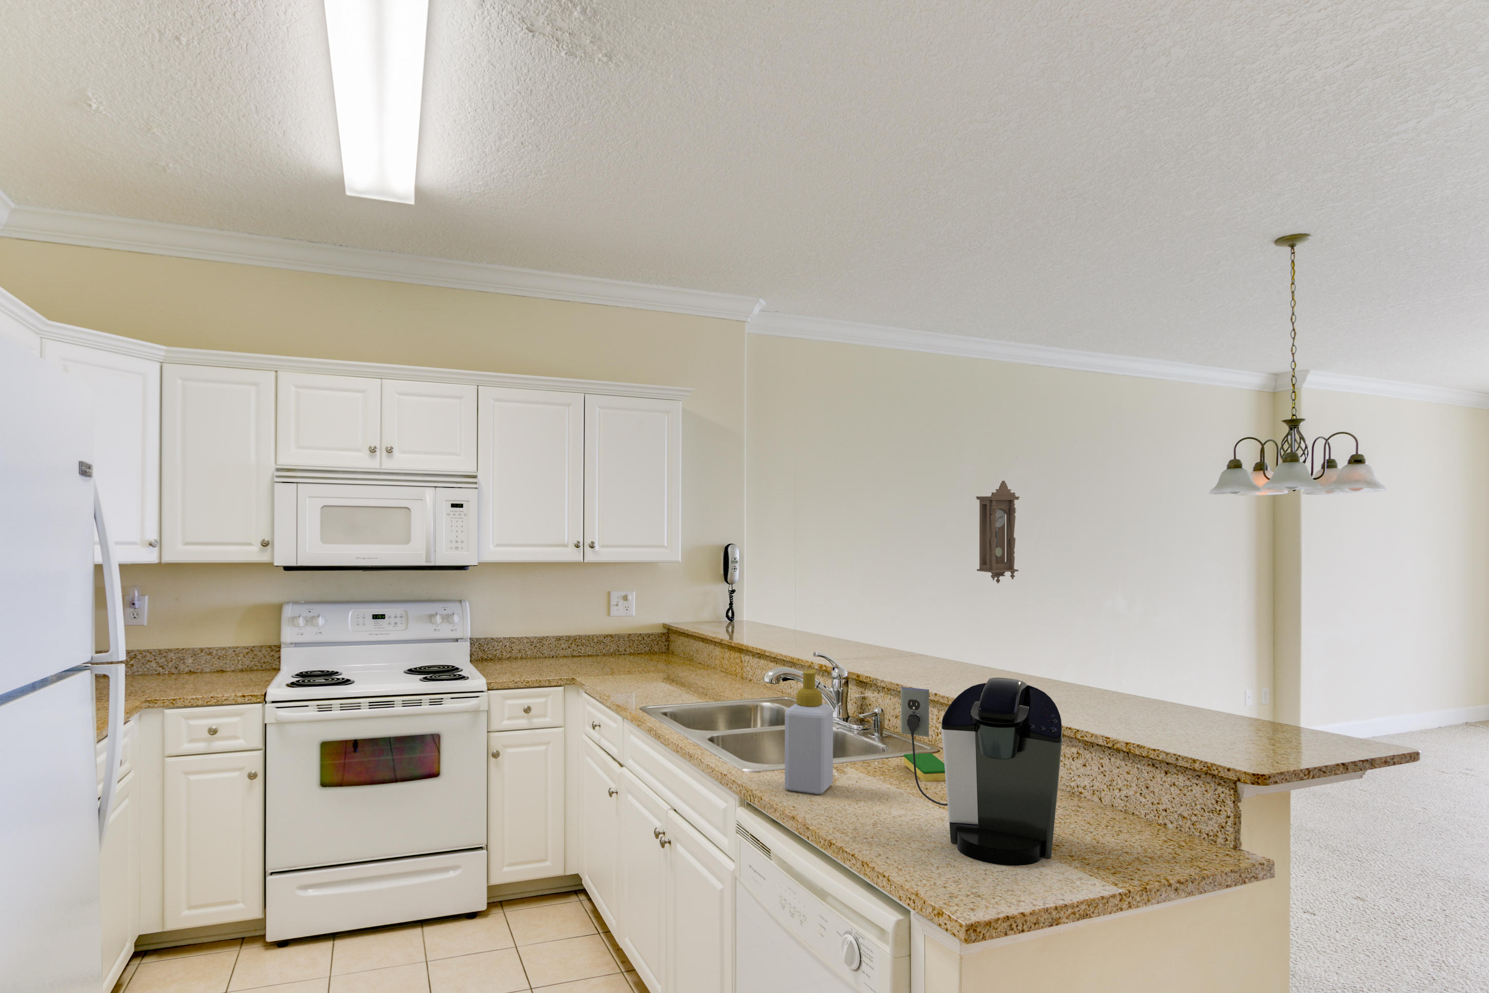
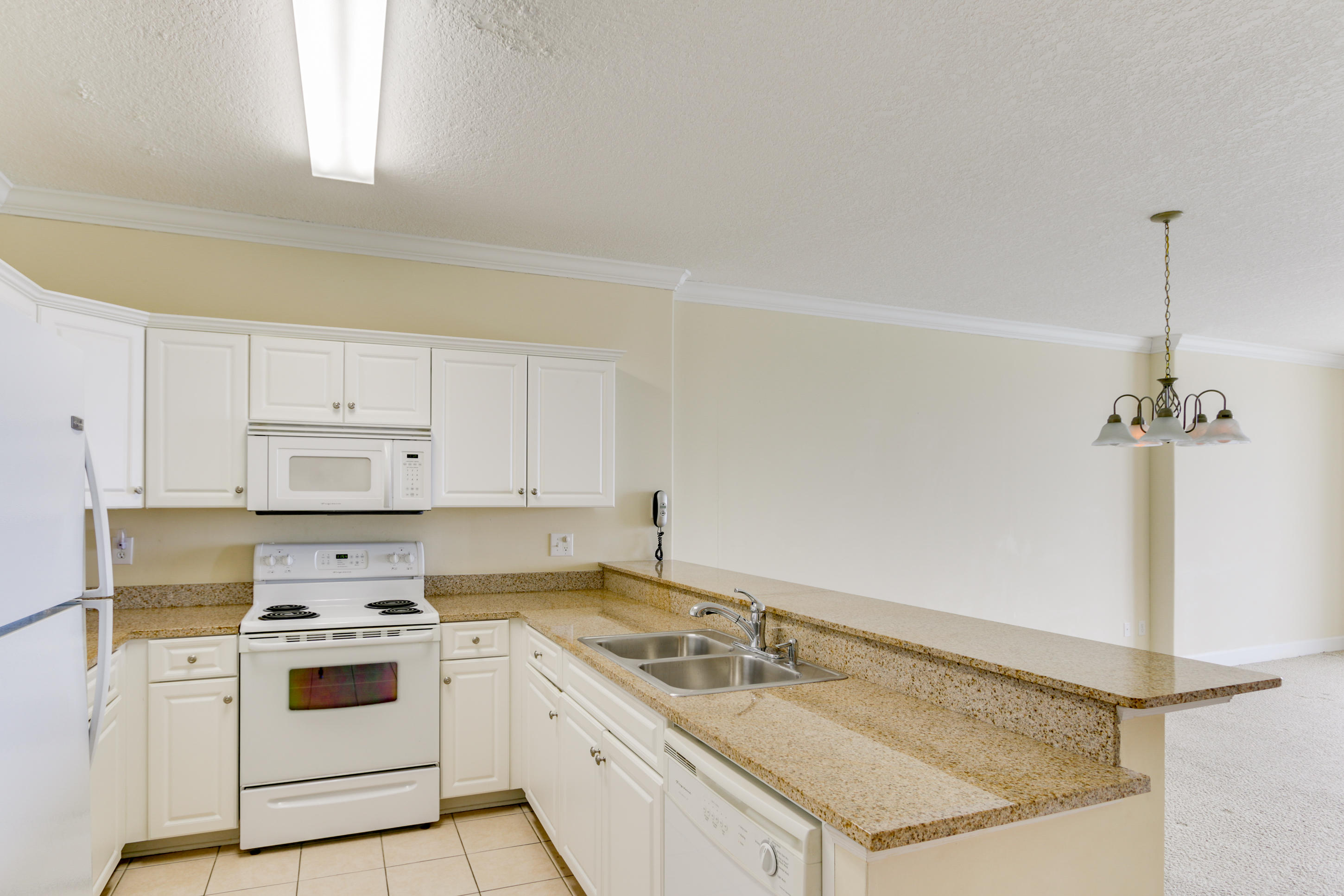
- soap bottle (809, 729)
- coffee maker (971, 757)
- dish sponge (927, 767)
- pendulum clock (997, 532)
